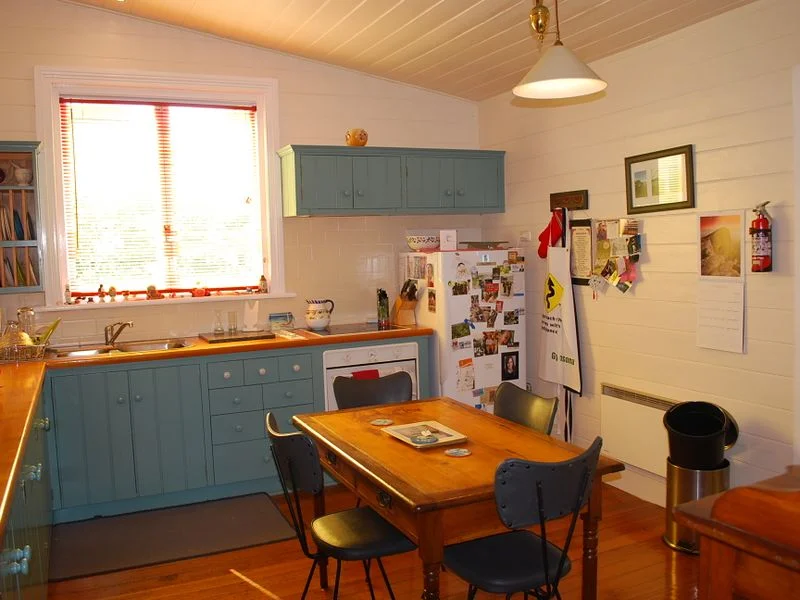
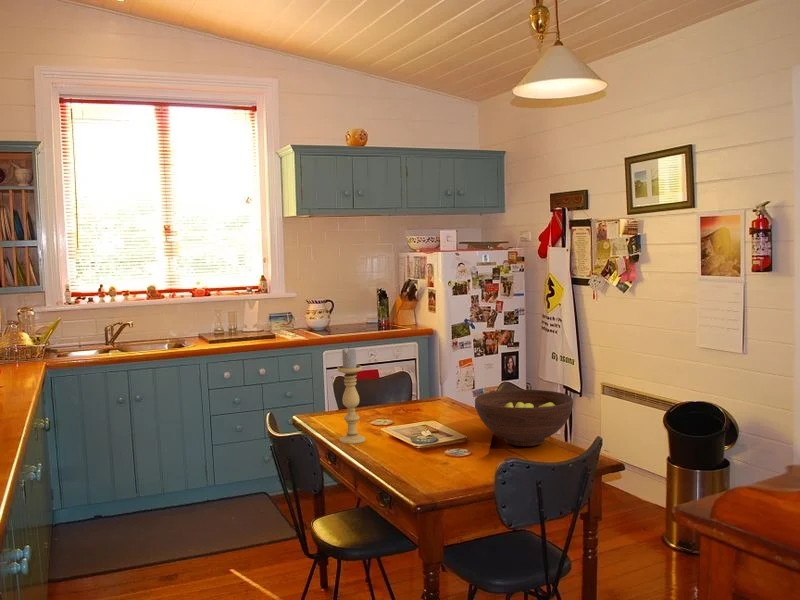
+ fruit bowl (523, 420)
+ candle holder (350, 393)
